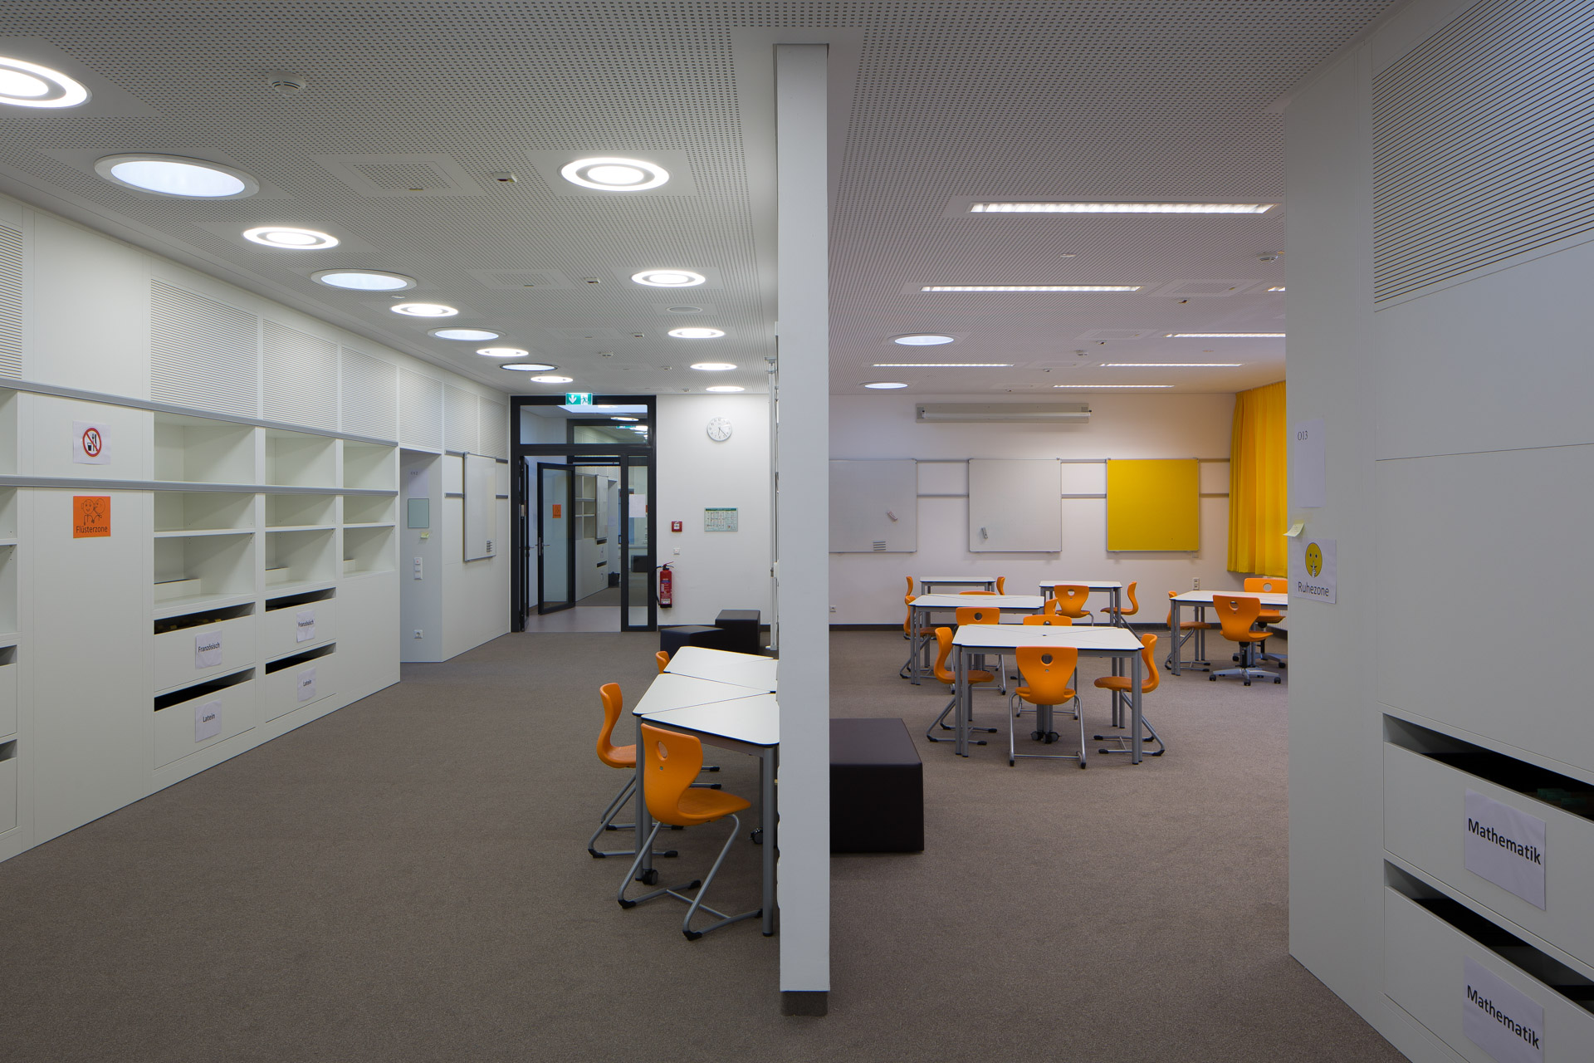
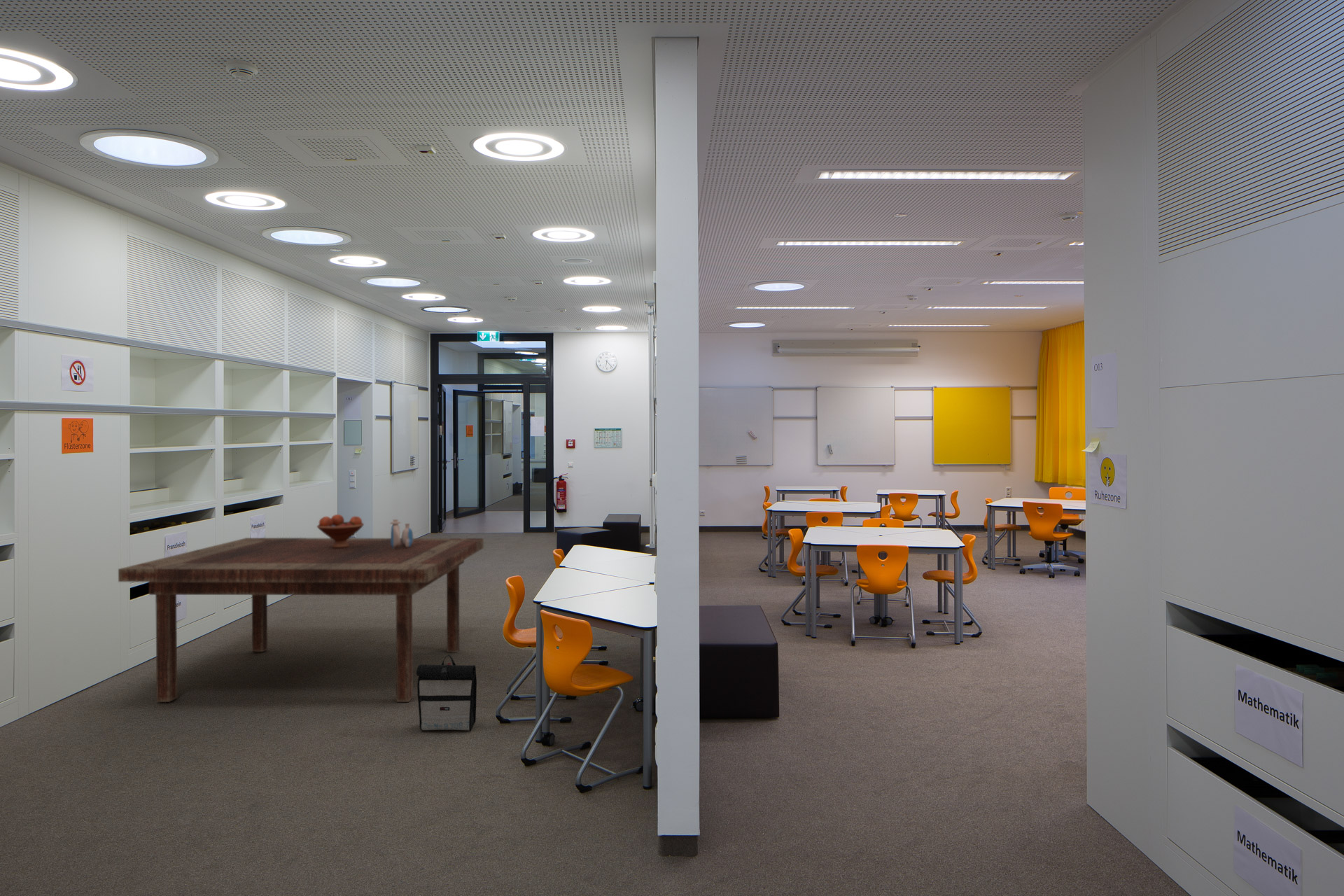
+ water jug (400, 533)
+ fruit bowl (340, 531)
+ dining table (325, 594)
+ backpack (447, 692)
